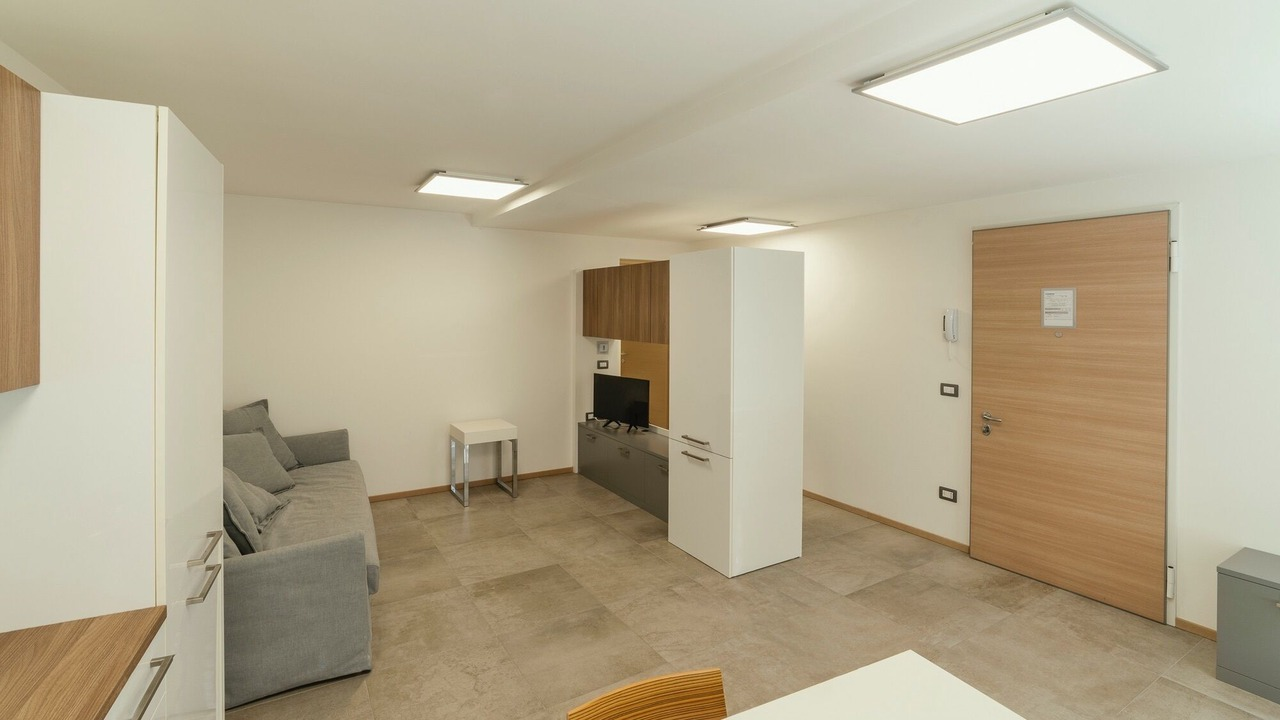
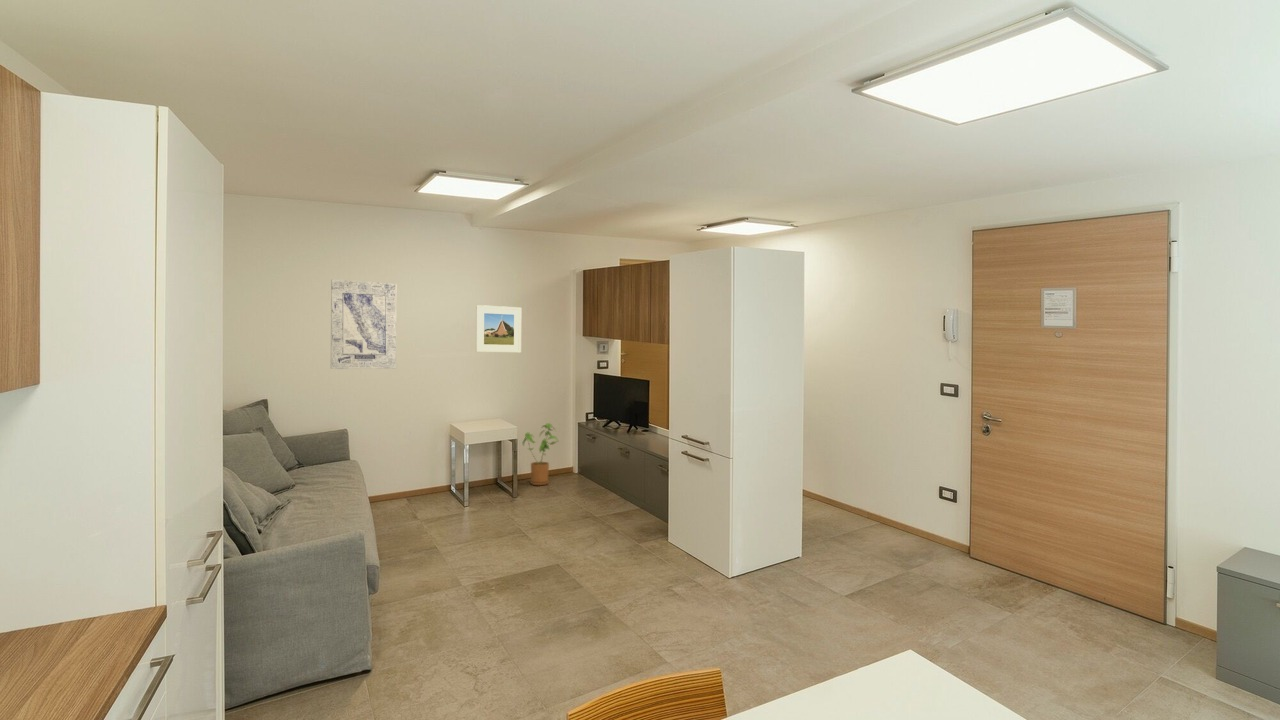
+ wall art (364, 325)
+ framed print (499, 329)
+ house plant (542, 454)
